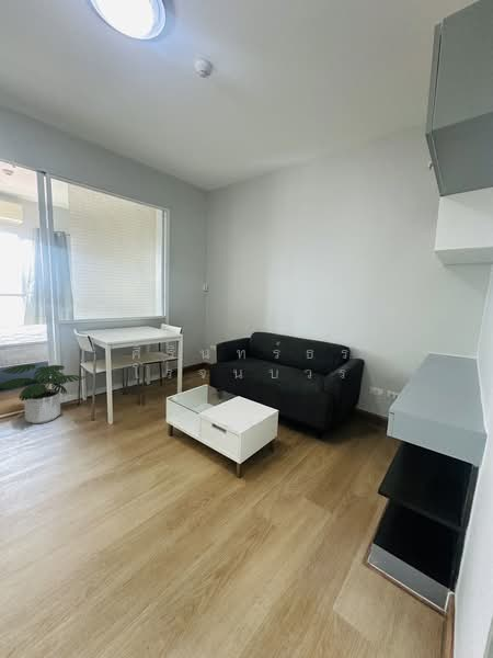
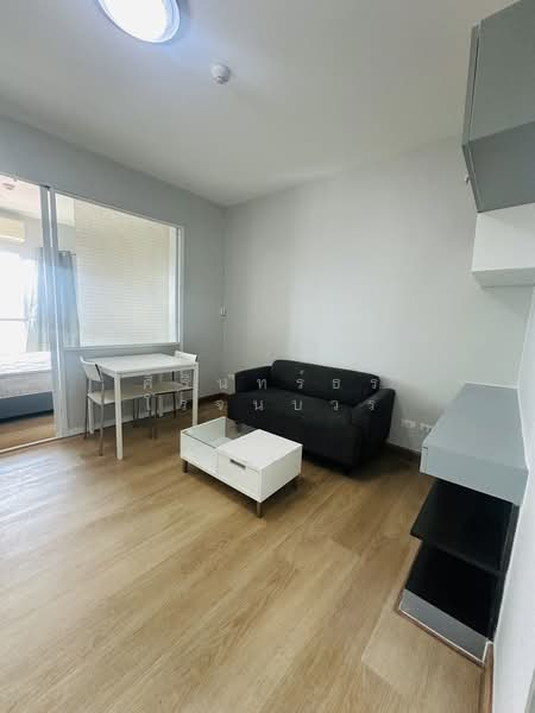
- potted plant (44, 392)
